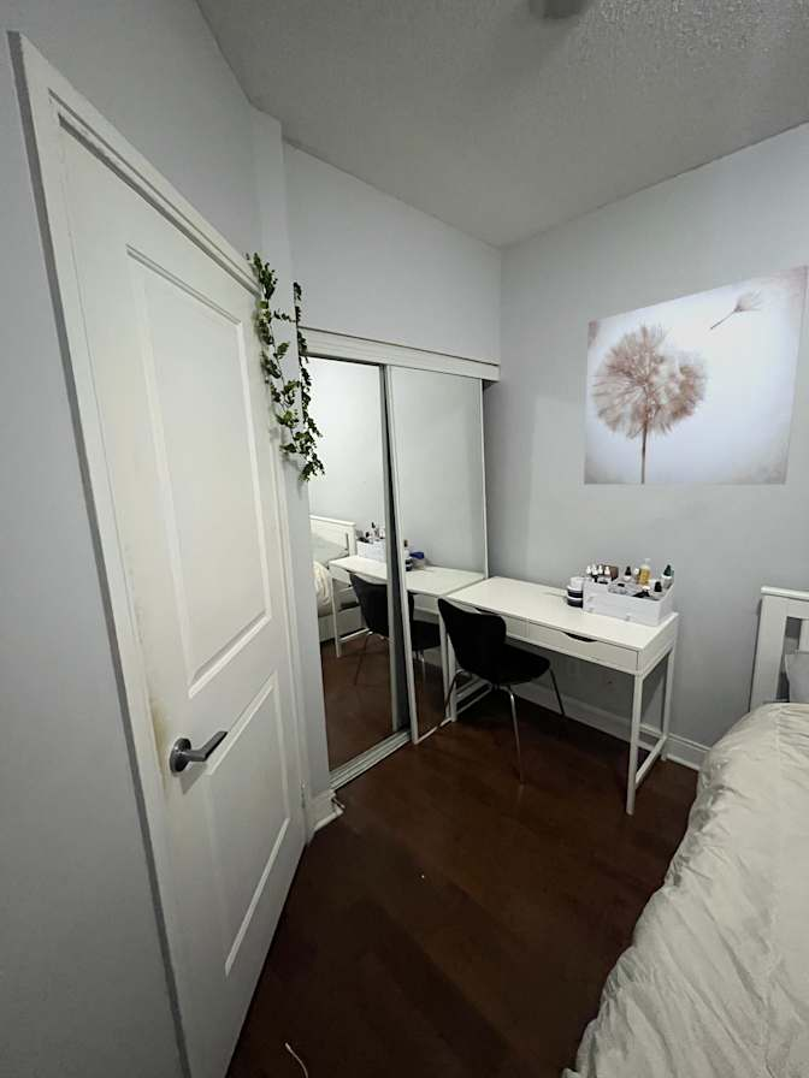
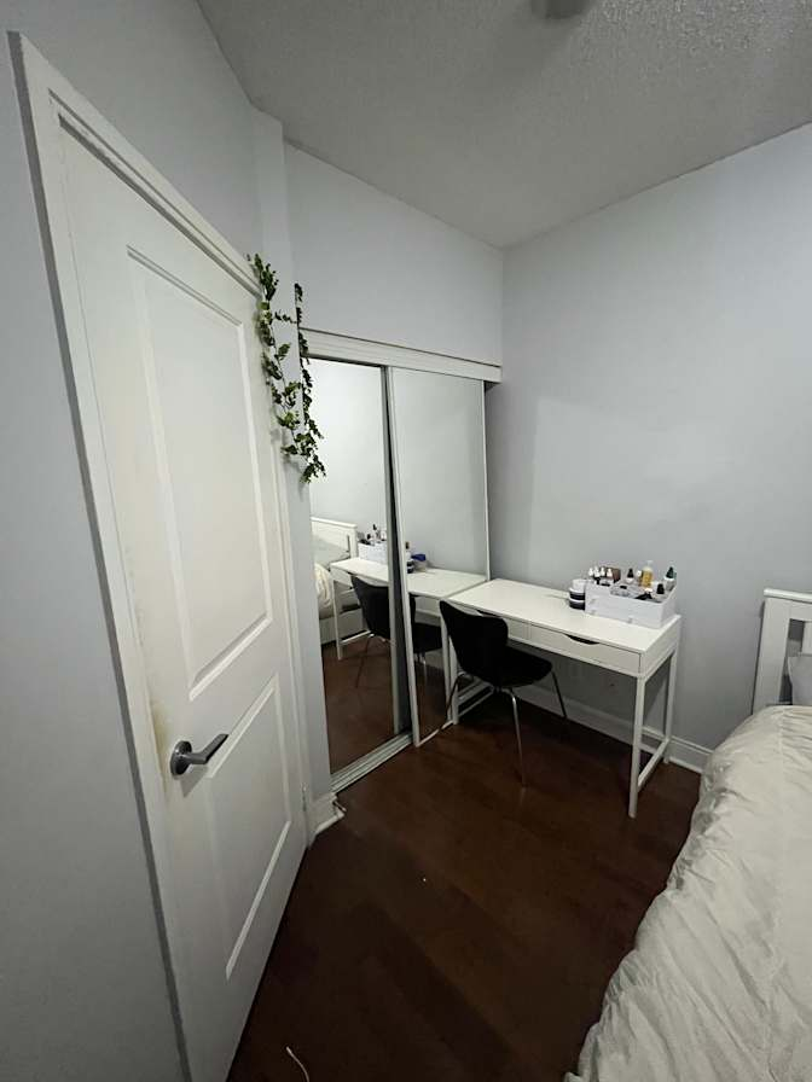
- wall art (675, 393)
